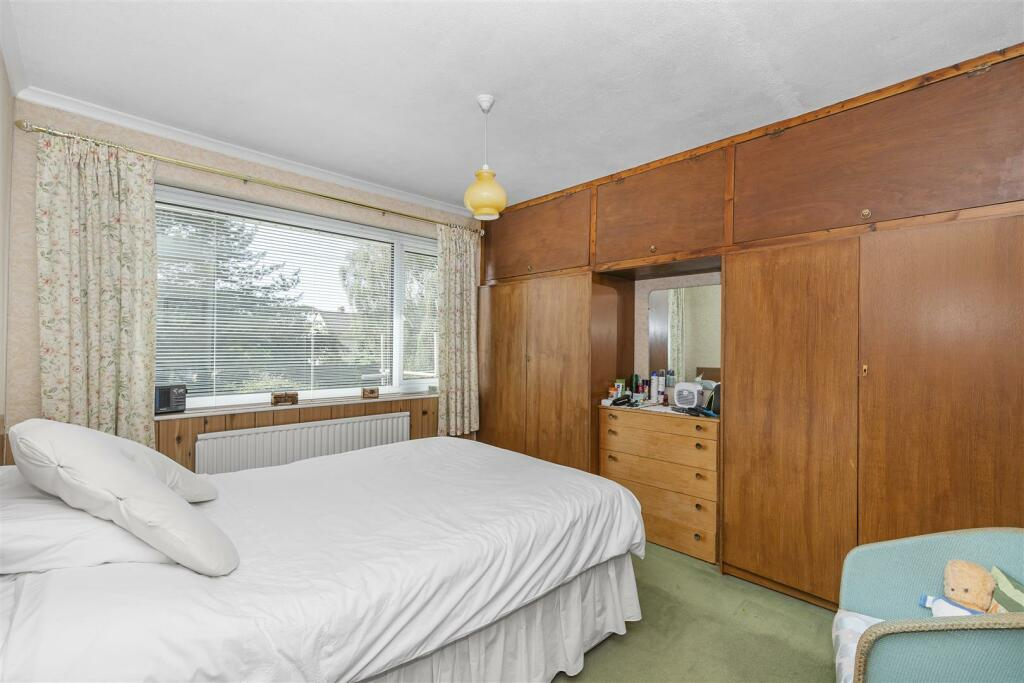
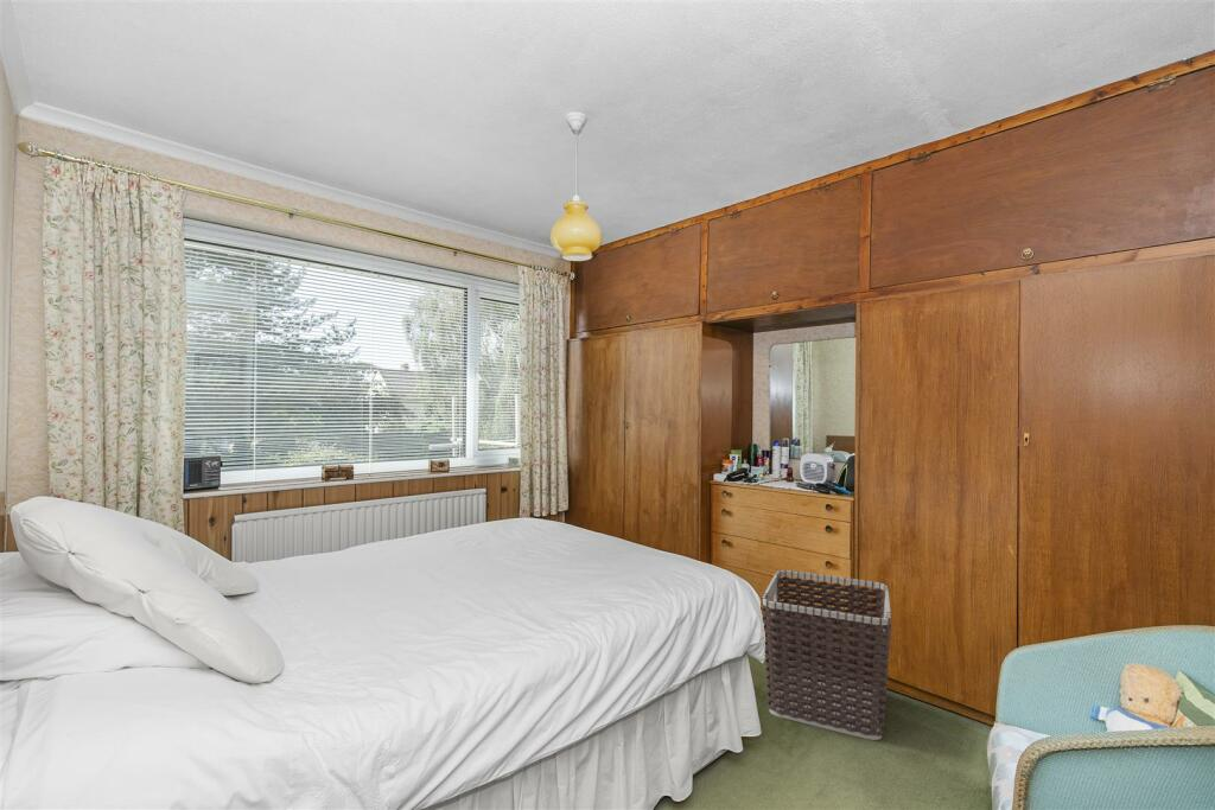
+ clothes hamper (826, 646)
